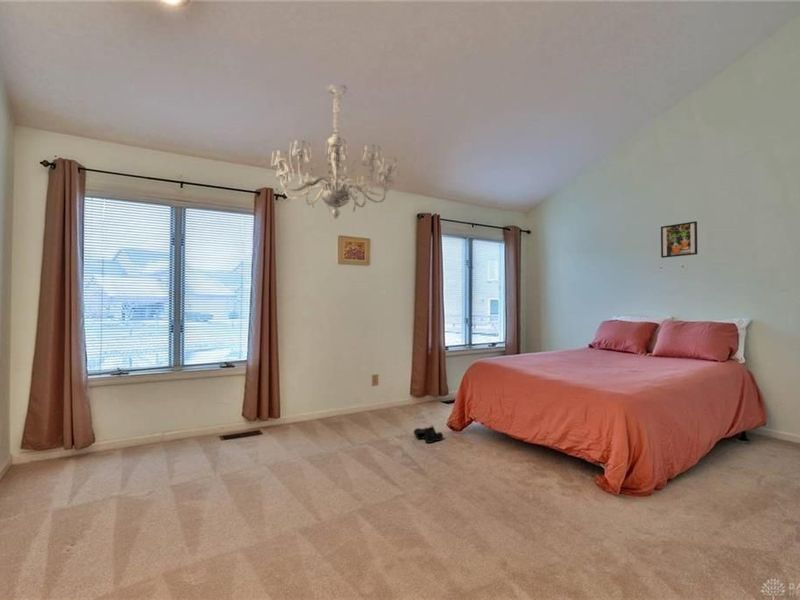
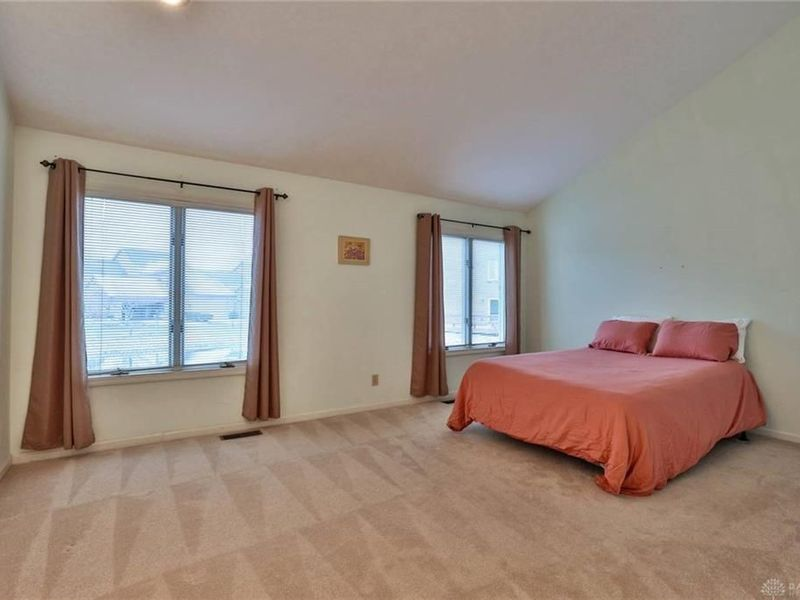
- boots (426, 430)
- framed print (678, 240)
- chandelier (336, 153)
